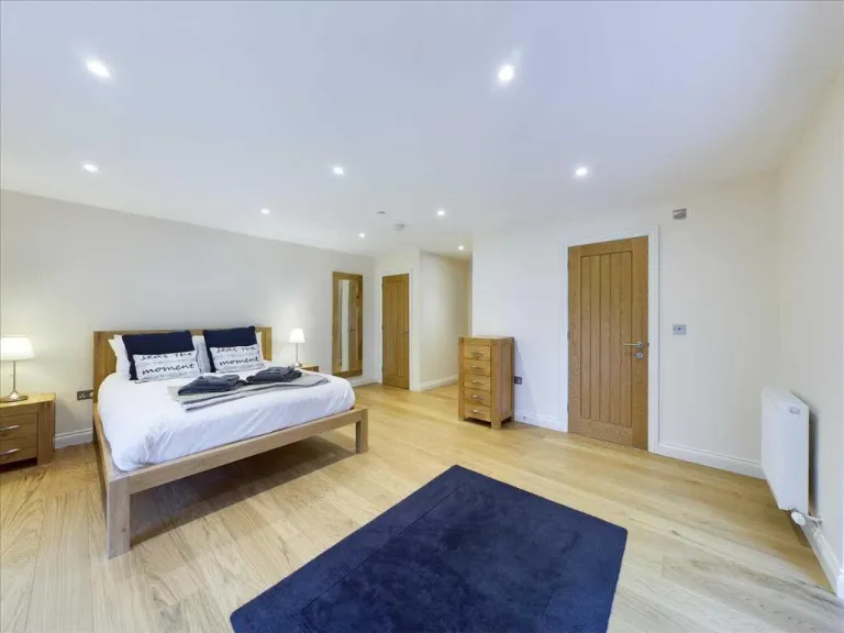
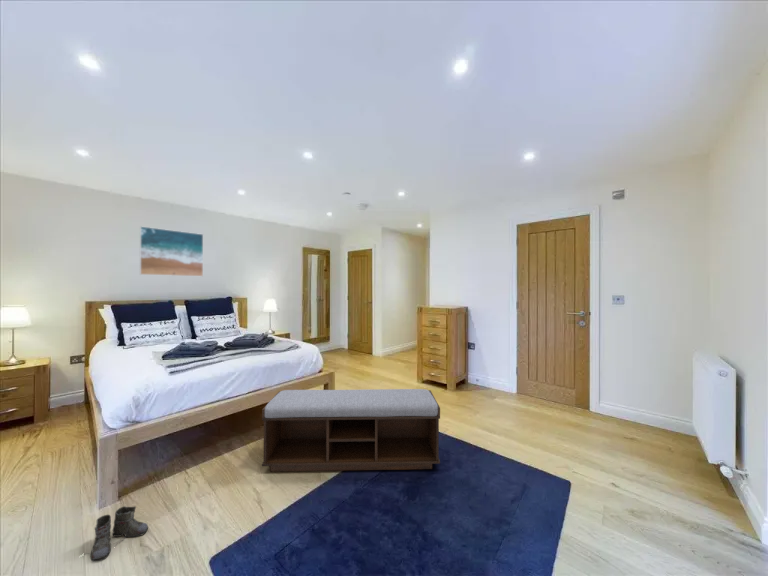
+ boots (115, 529)
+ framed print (173, 253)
+ bench (353, 426)
